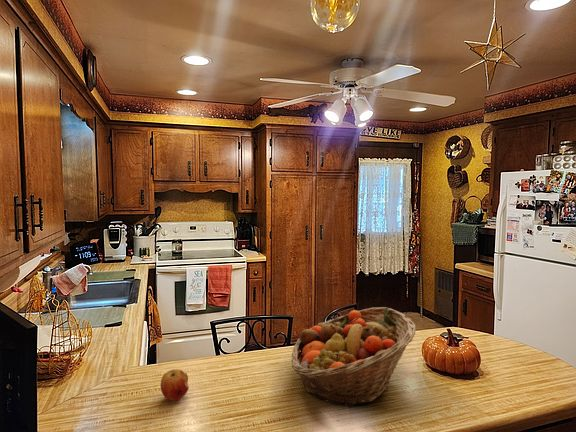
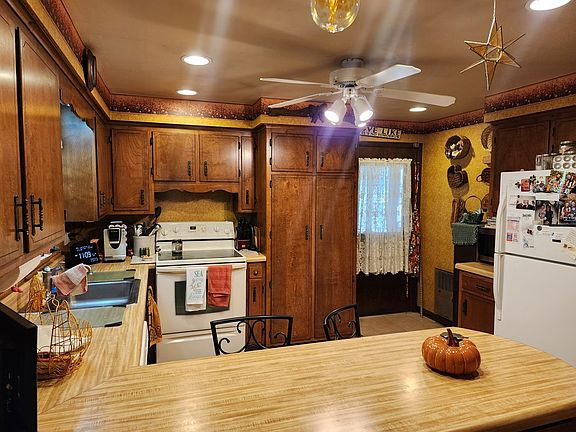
- fruit basket (350, 348)
- apple (175, 384)
